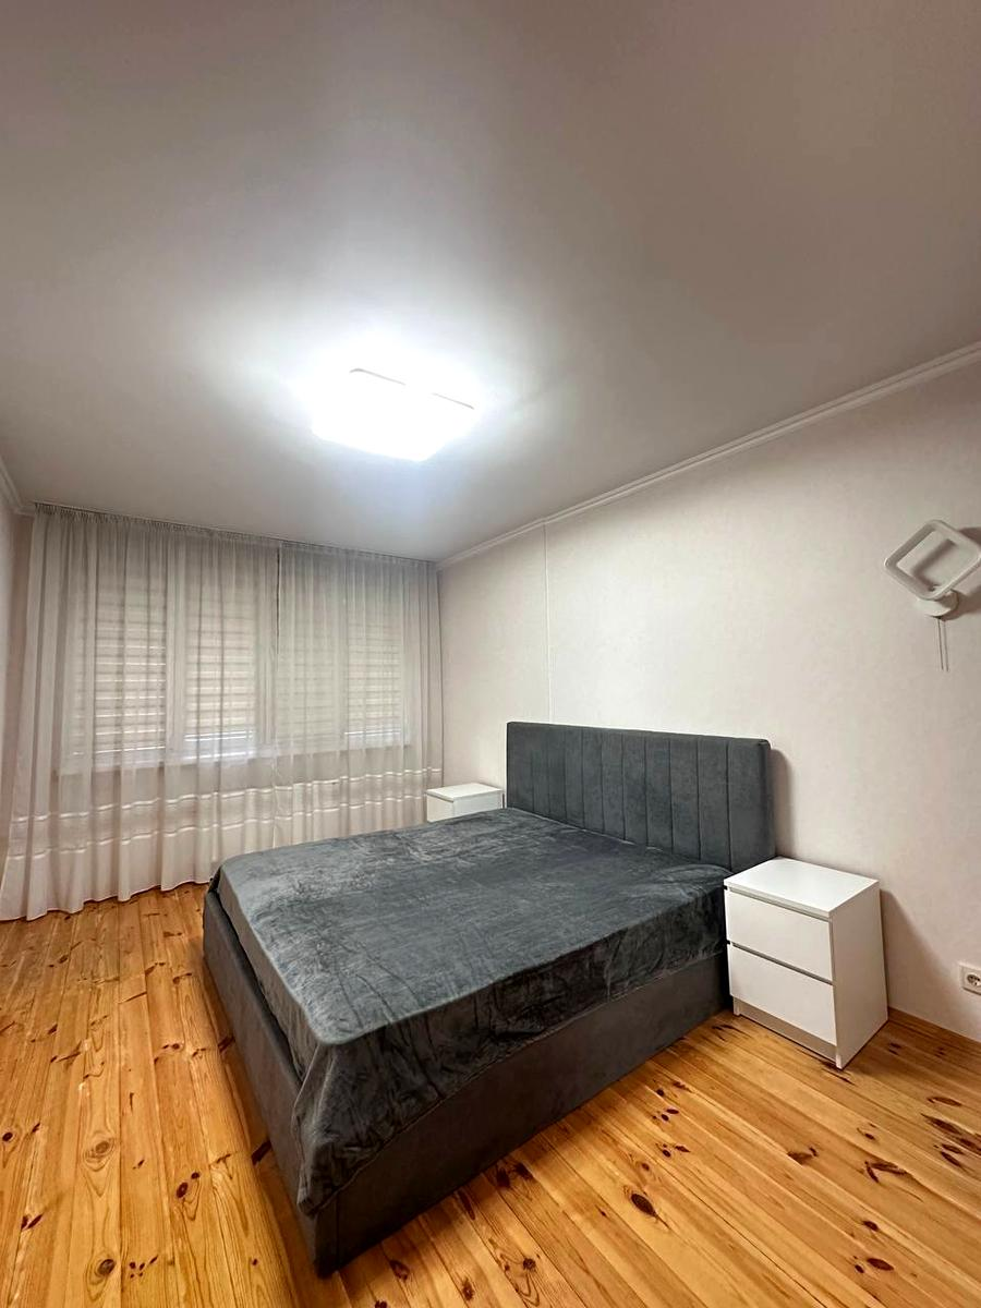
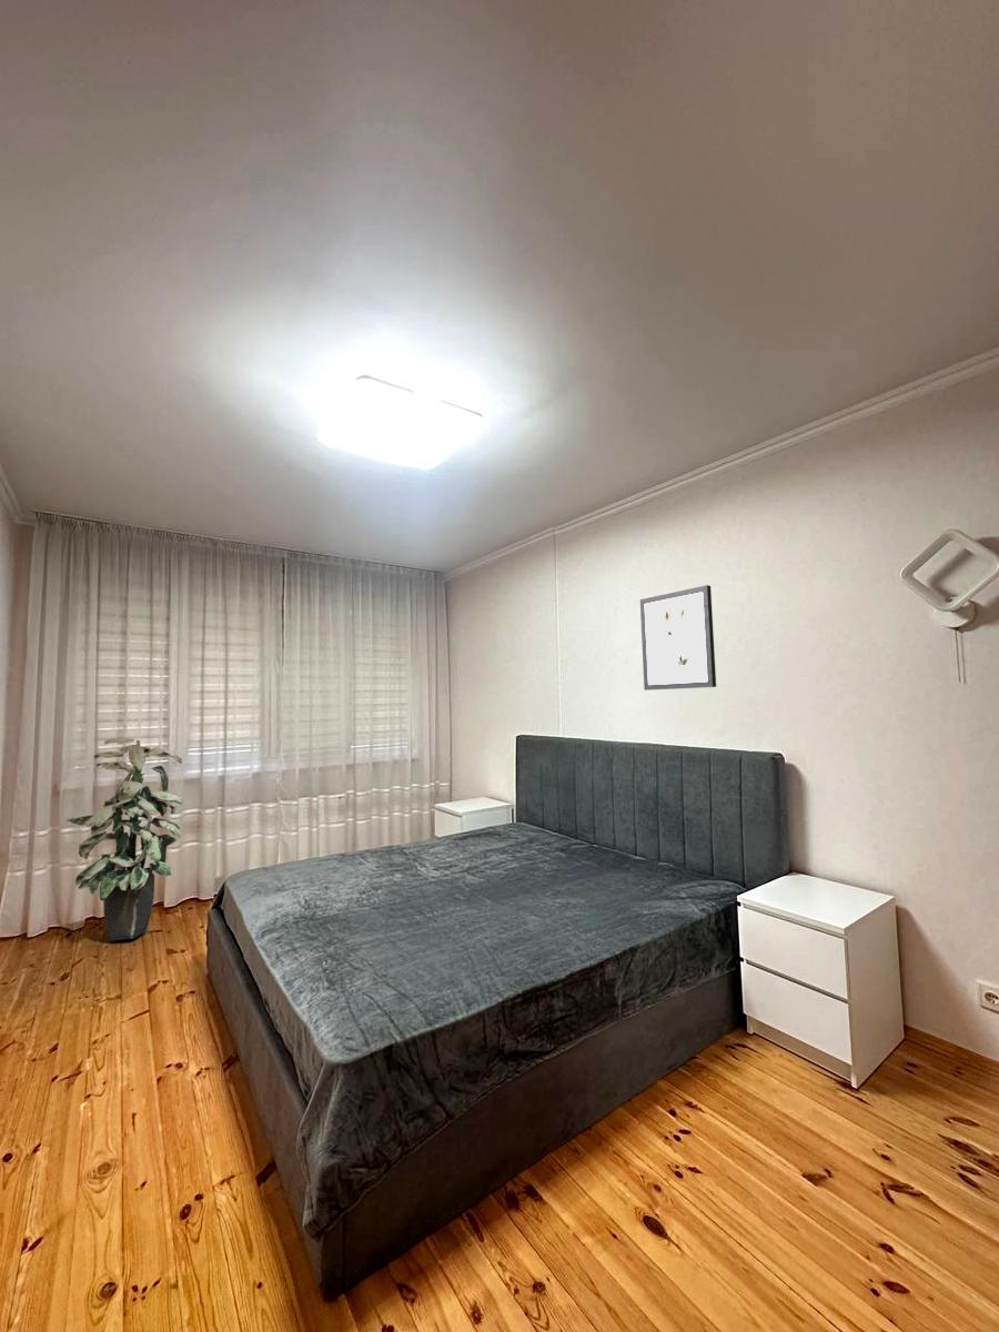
+ indoor plant (127, 834)
+ wall art (675, 640)
